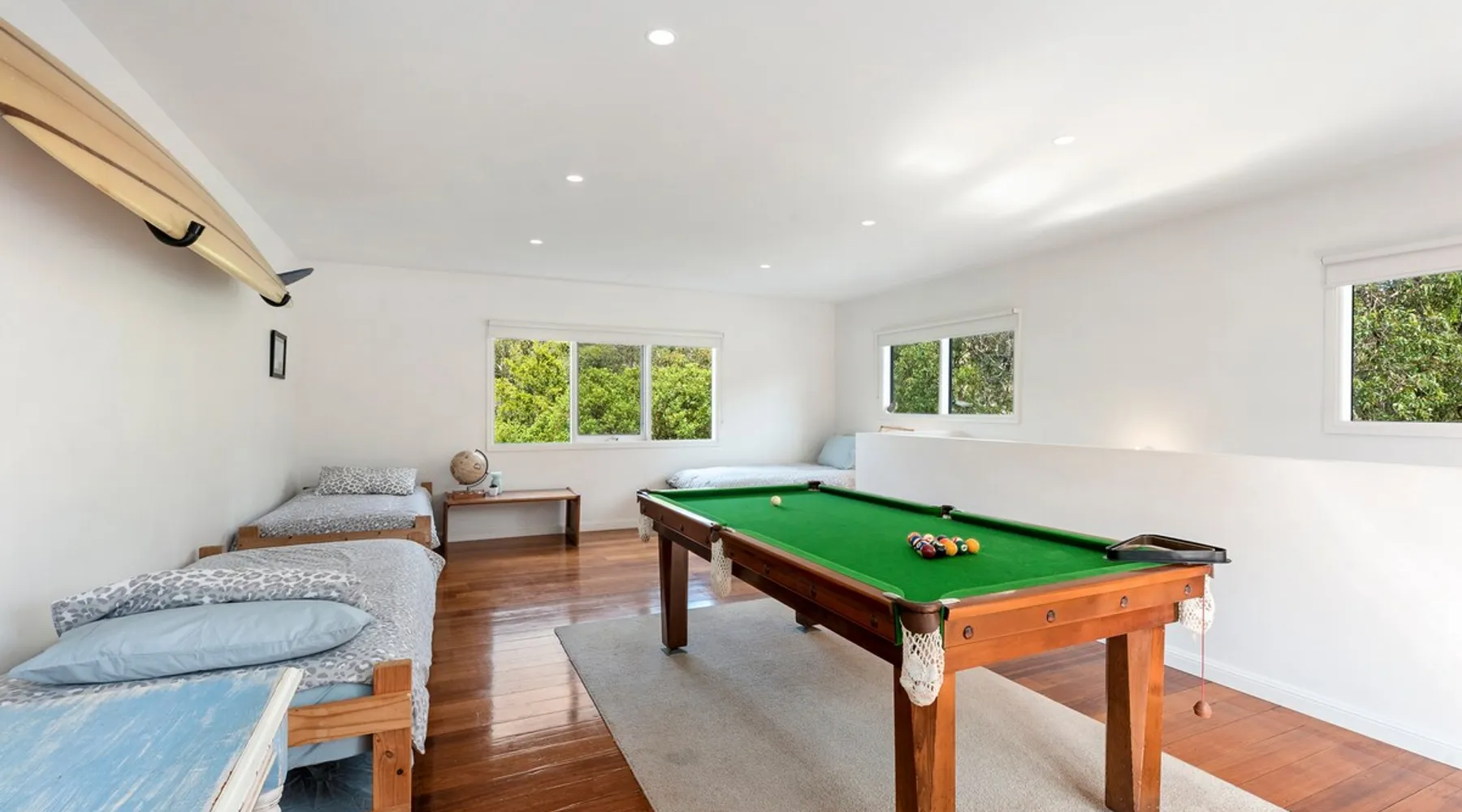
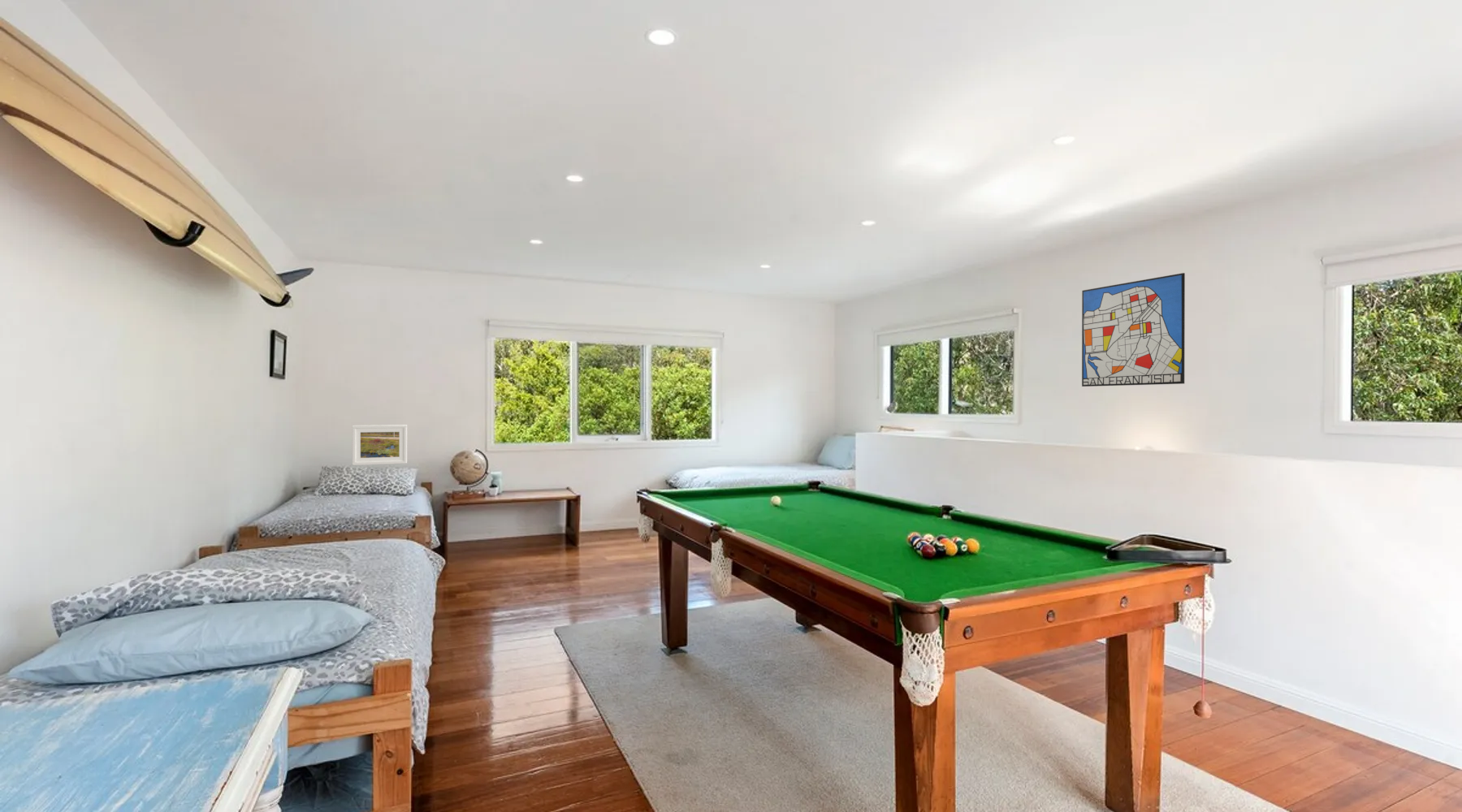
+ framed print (380, 444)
+ wall art (1129, 334)
